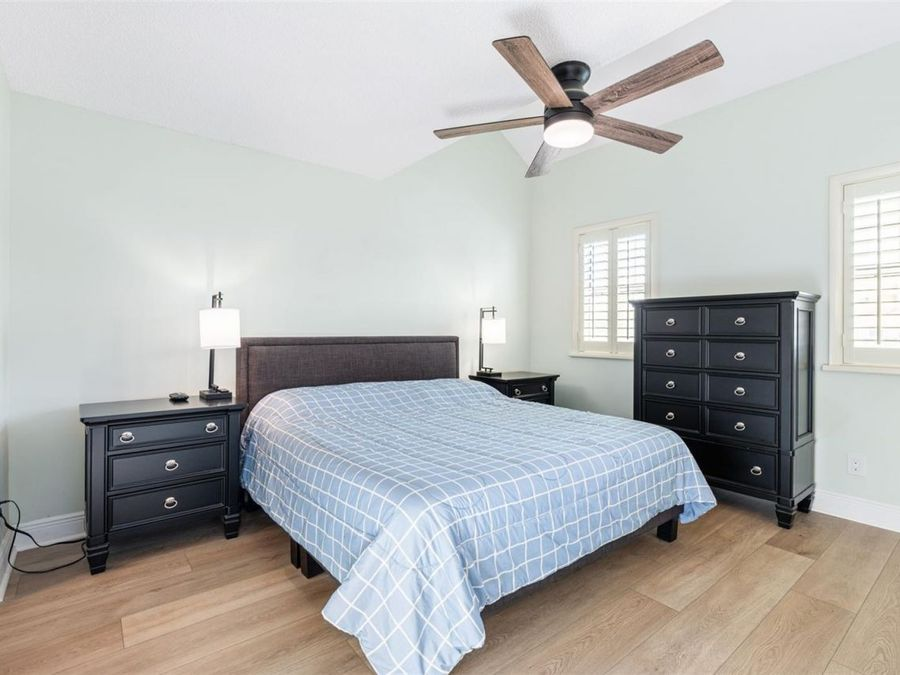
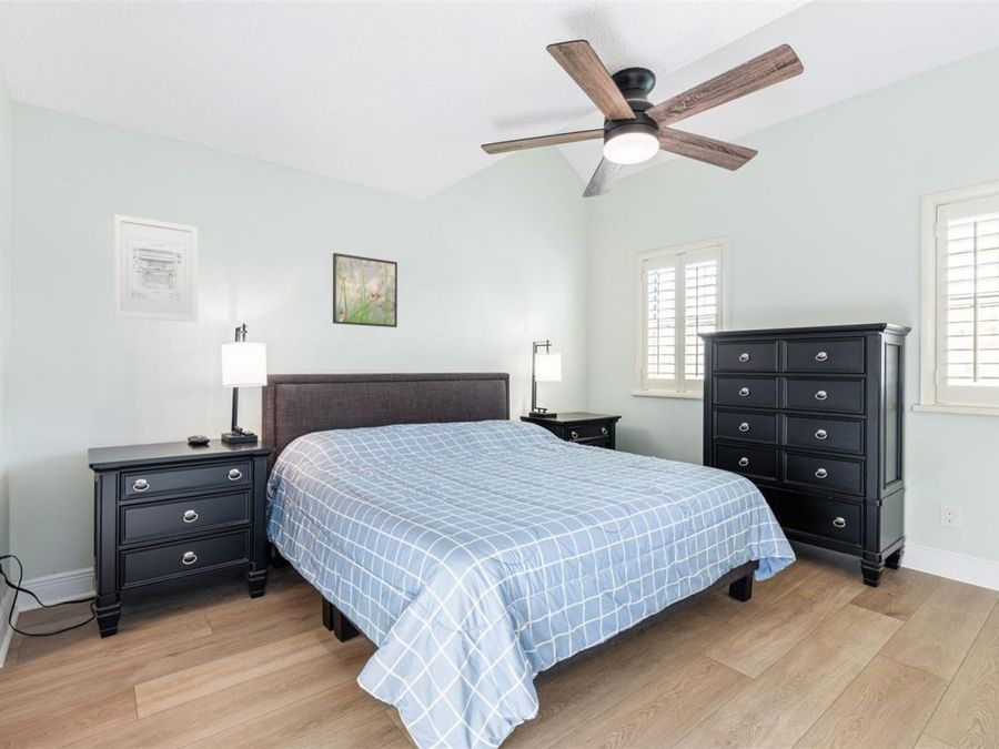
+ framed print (365, 291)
+ wall art (157, 270)
